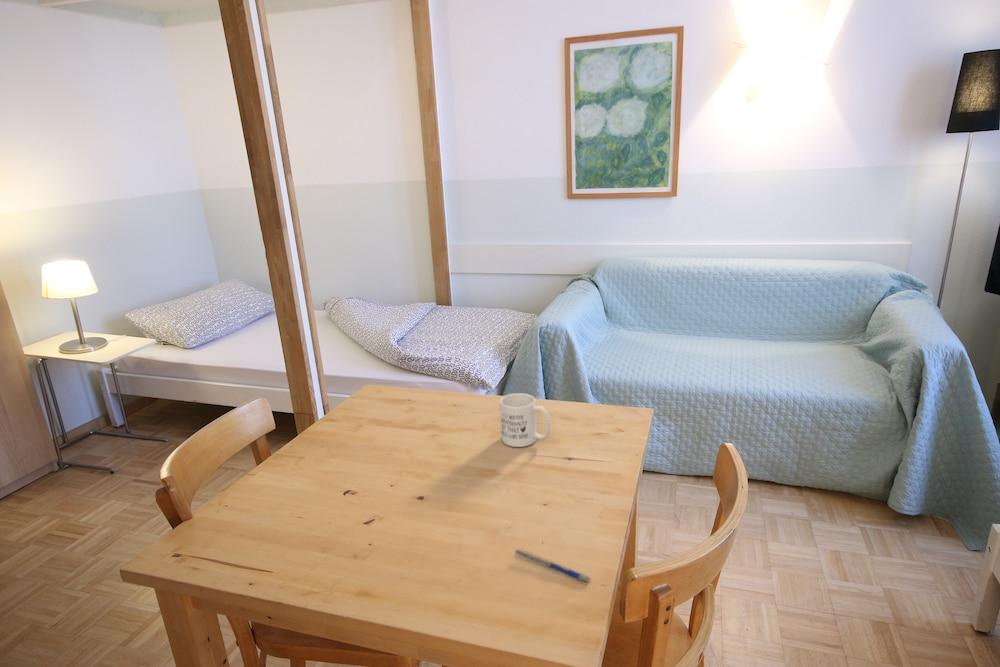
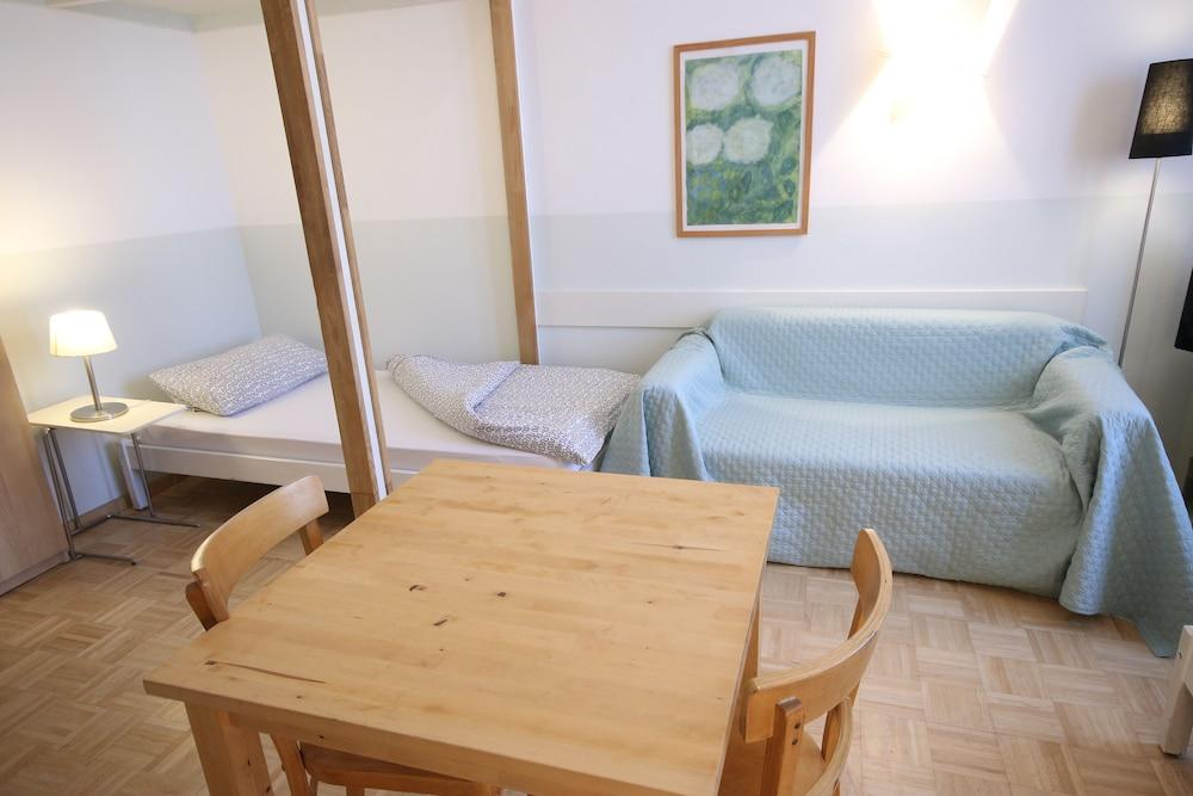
- pen (550, 564)
- mug (525, 420)
